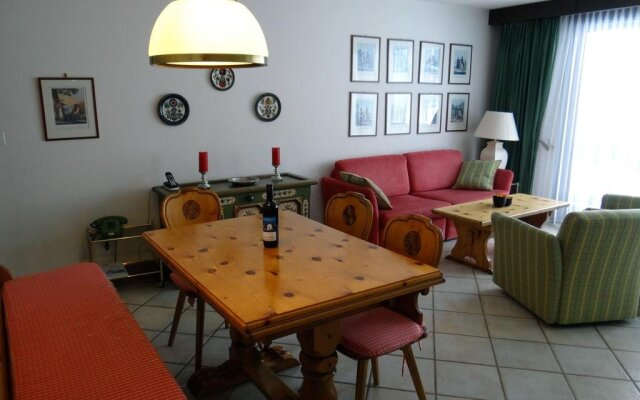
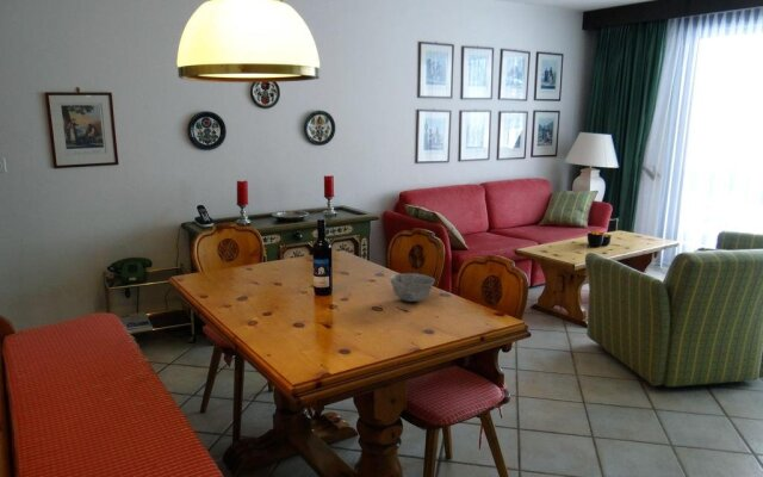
+ bowl (411, 289)
